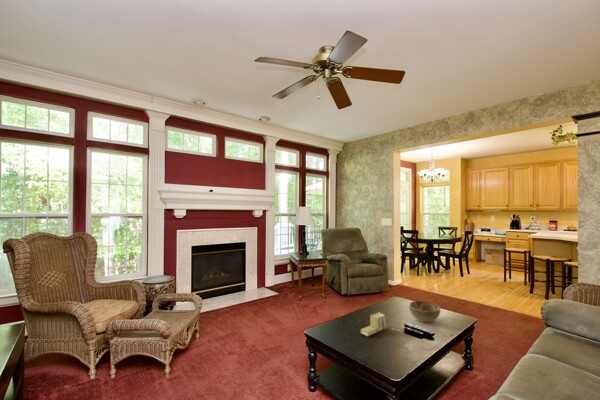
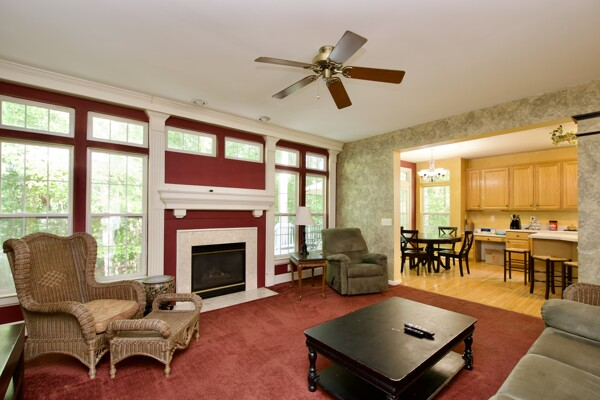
- decorative bowl (424, 312)
- books (374, 323)
